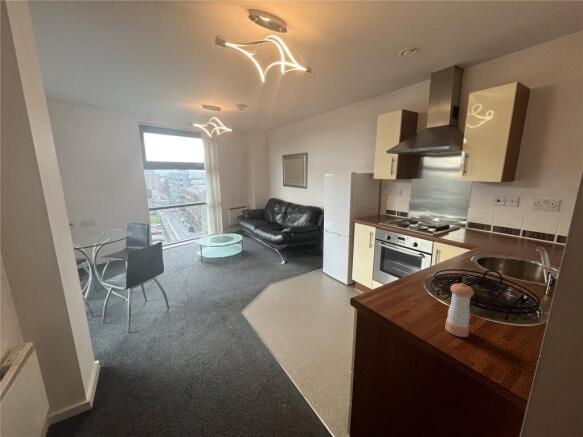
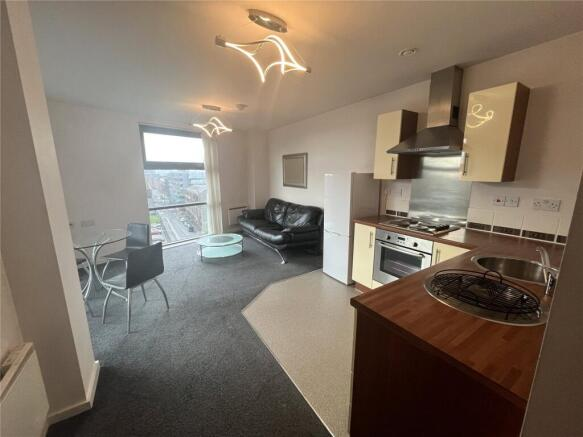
- pepper shaker (459, 307)
